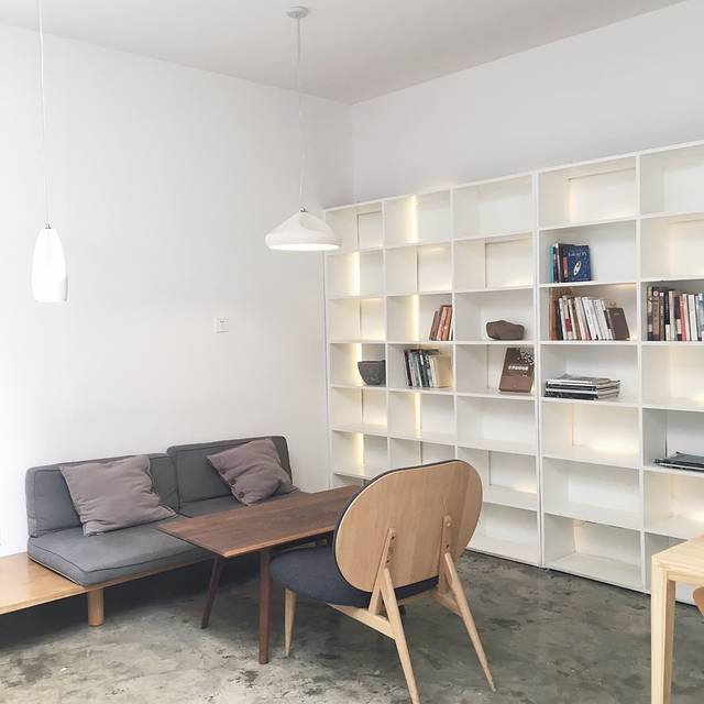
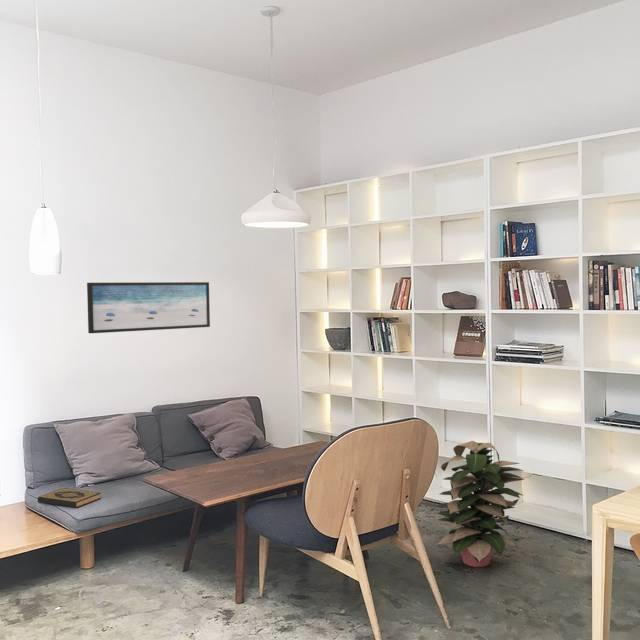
+ wall art (152, 306)
+ decorative plant (479, 503)
+ hardback book (69, 497)
